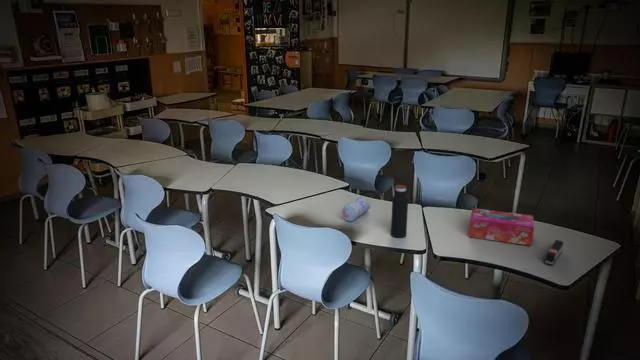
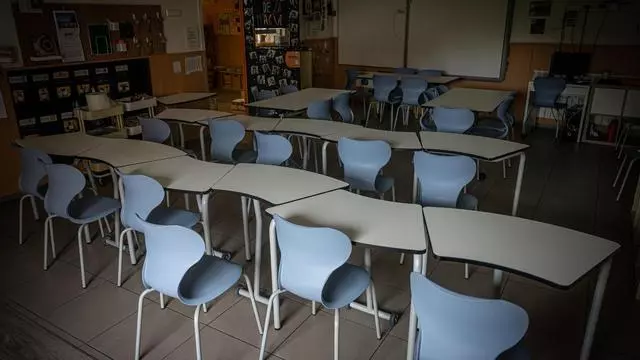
- water bottle (399, 210)
- pencil case (356, 208)
- stapler (554, 251)
- tissue box (500, 226)
